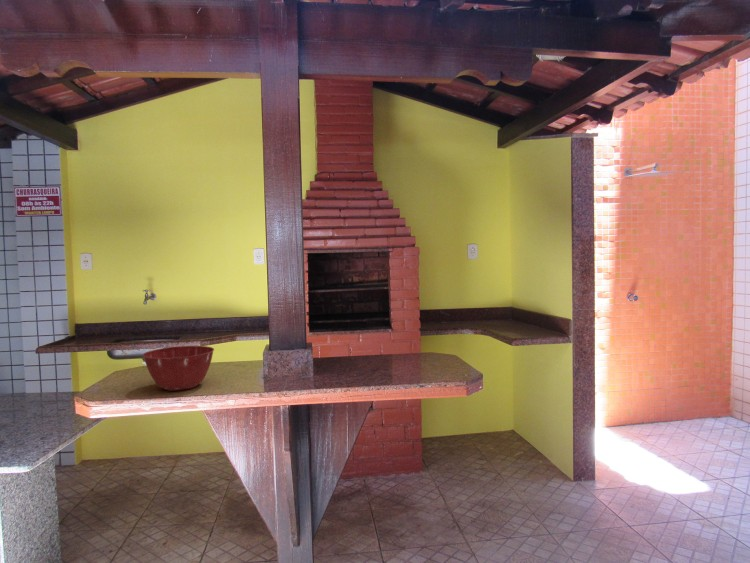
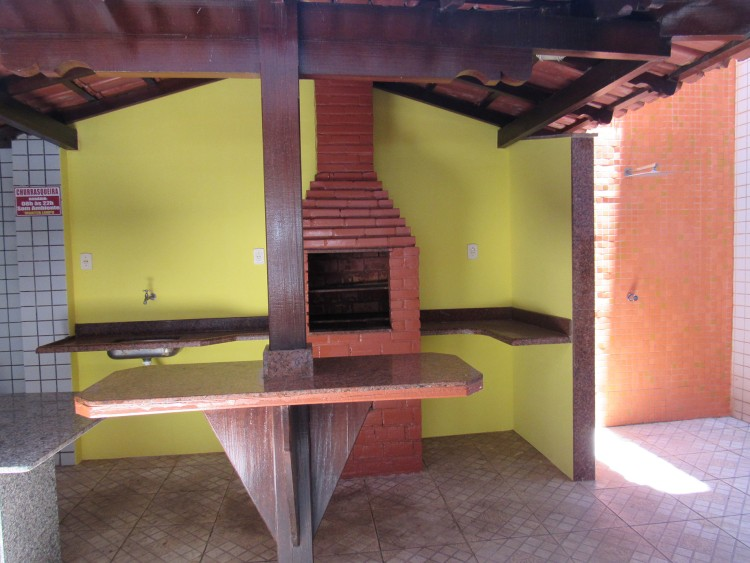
- mixing bowl (179, 369)
